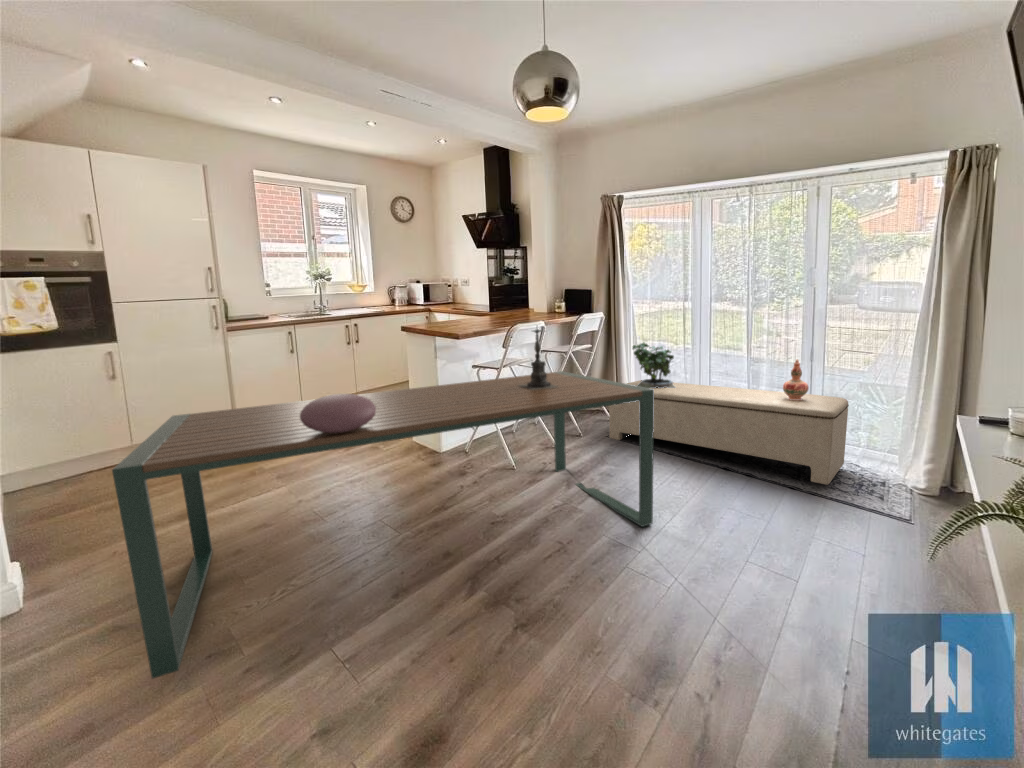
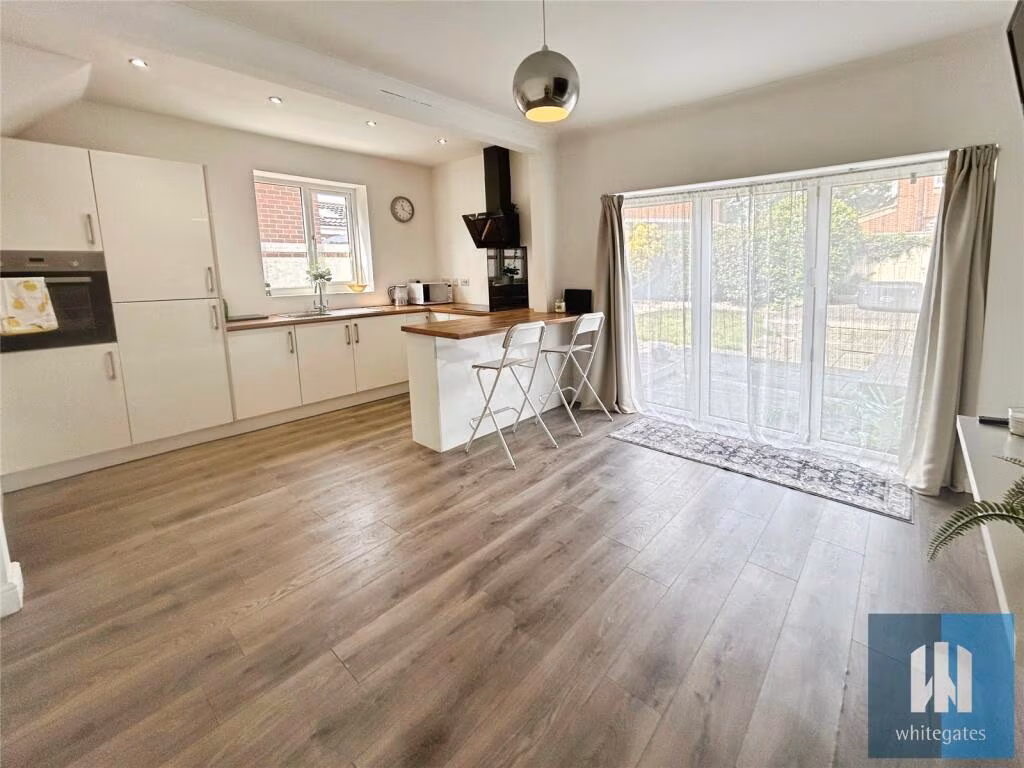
- dining table (422, 435)
- bench (715, 421)
- potted plant (653, 362)
- decorative vase (796, 378)
- candle holder (536, 353)
- decorative bowl (338, 412)
